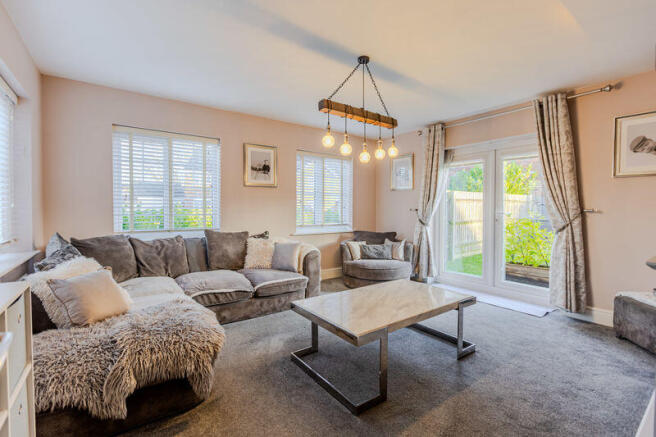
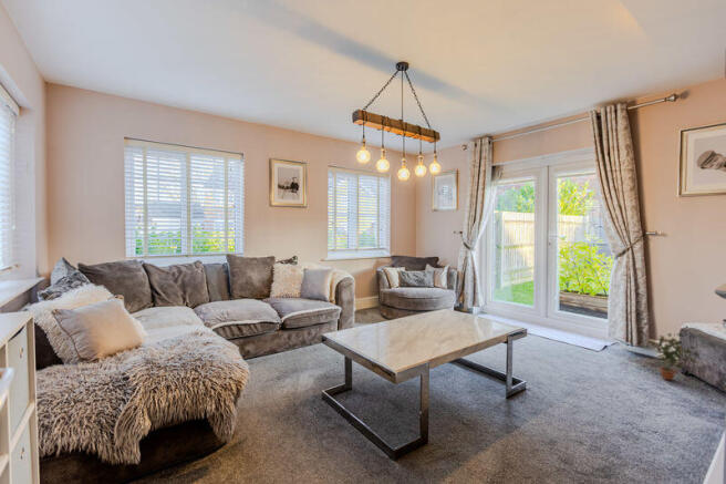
+ potted plant (667, 356)
